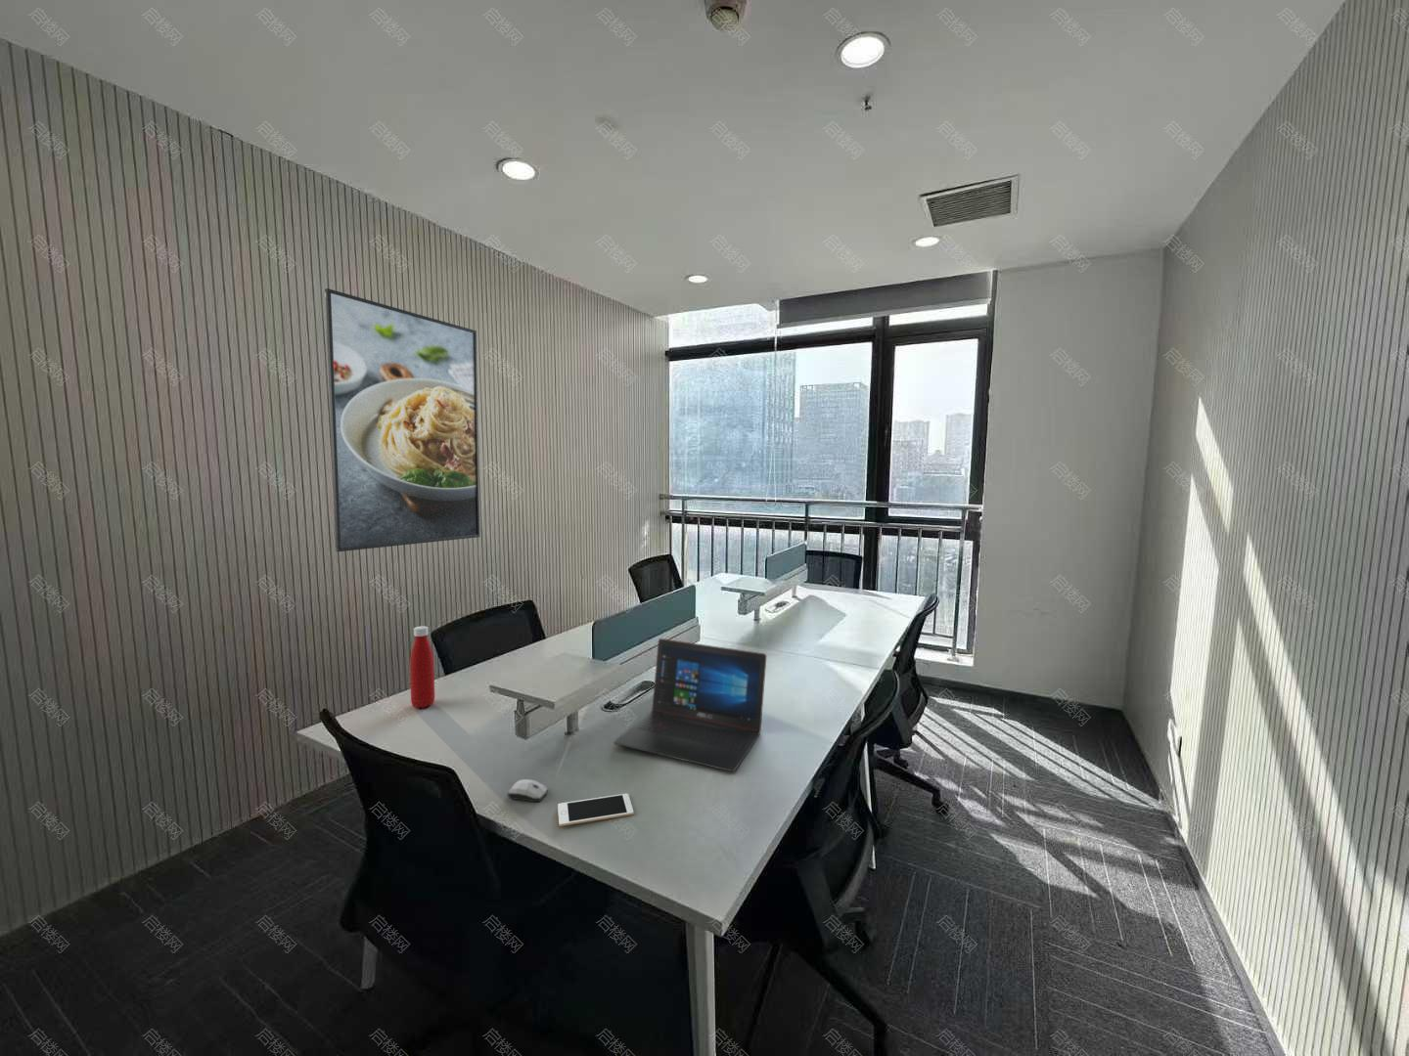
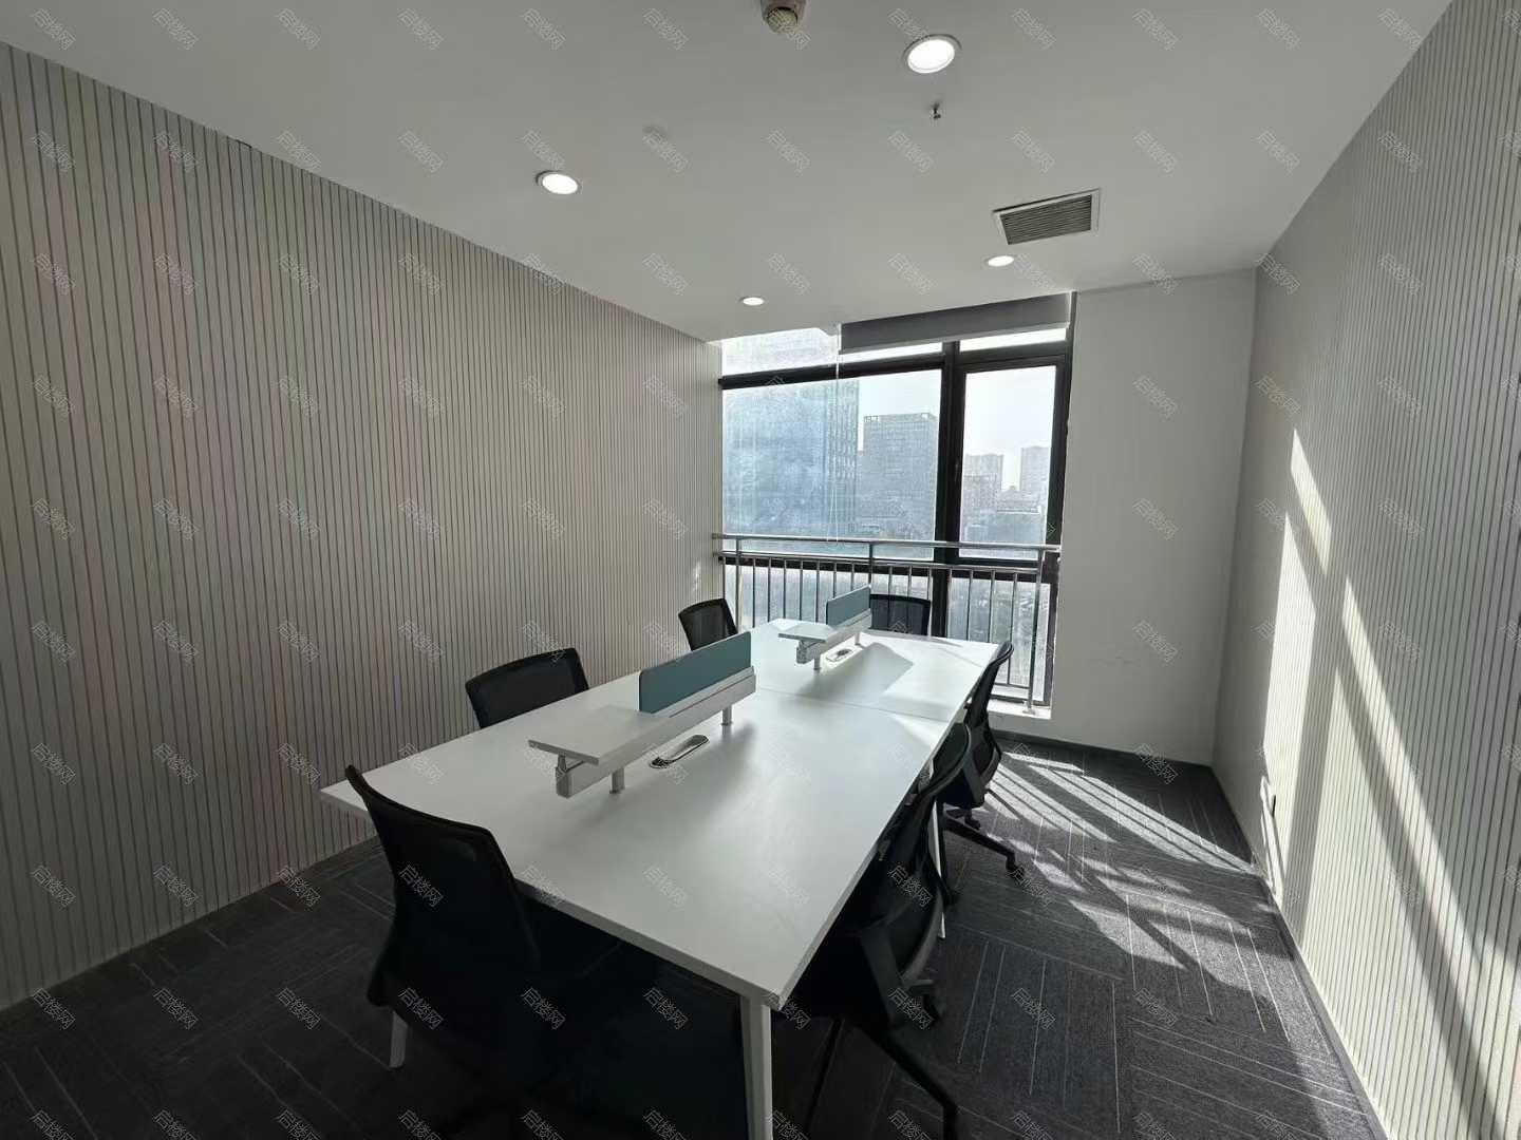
- cell phone (595, 809)
- computer mouse (527, 789)
- laptop (692, 698)
- bottle (422, 666)
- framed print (413, 429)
